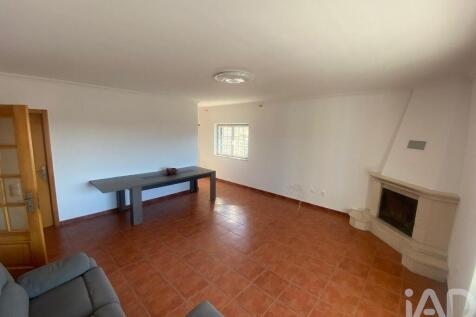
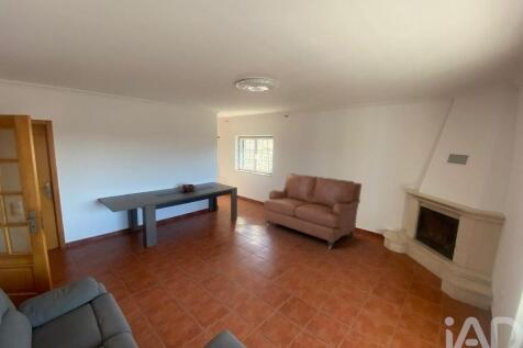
+ sofa (311, 203)
